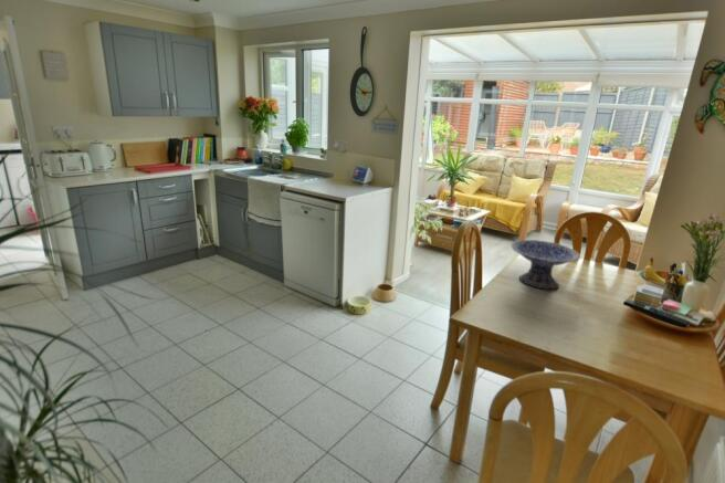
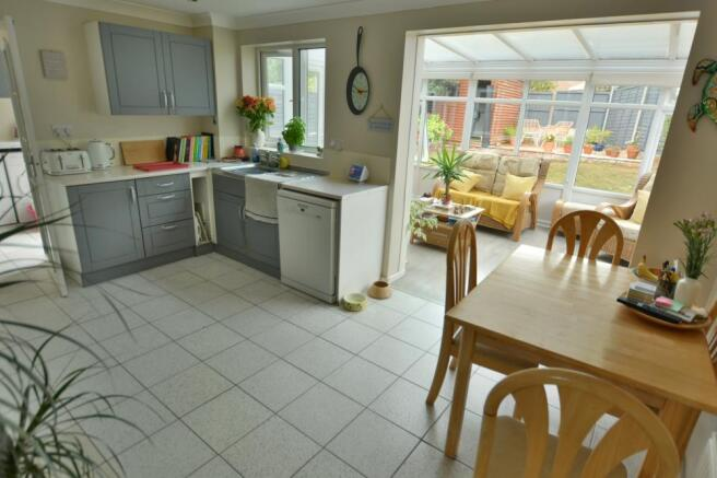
- decorative bowl (542, 265)
